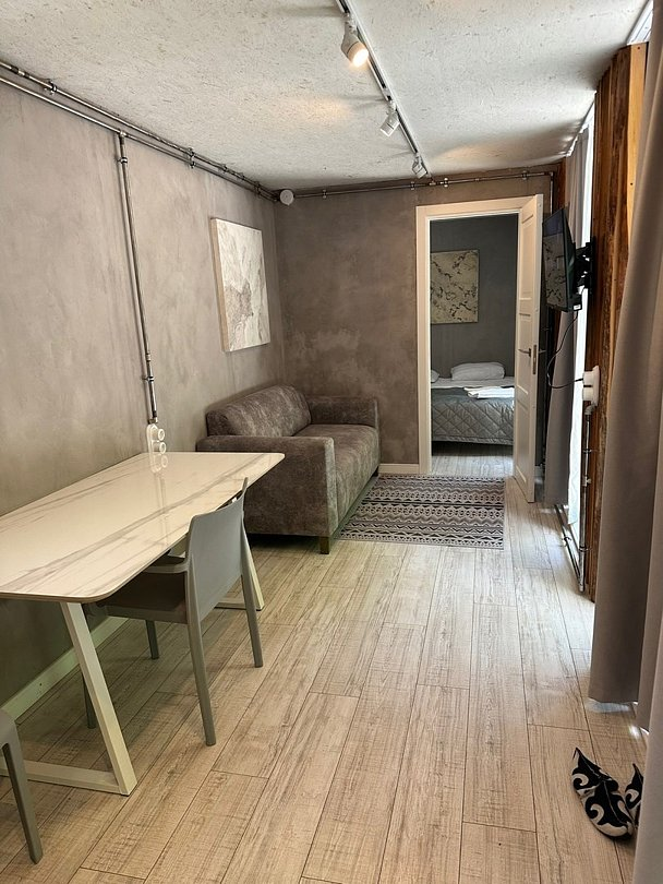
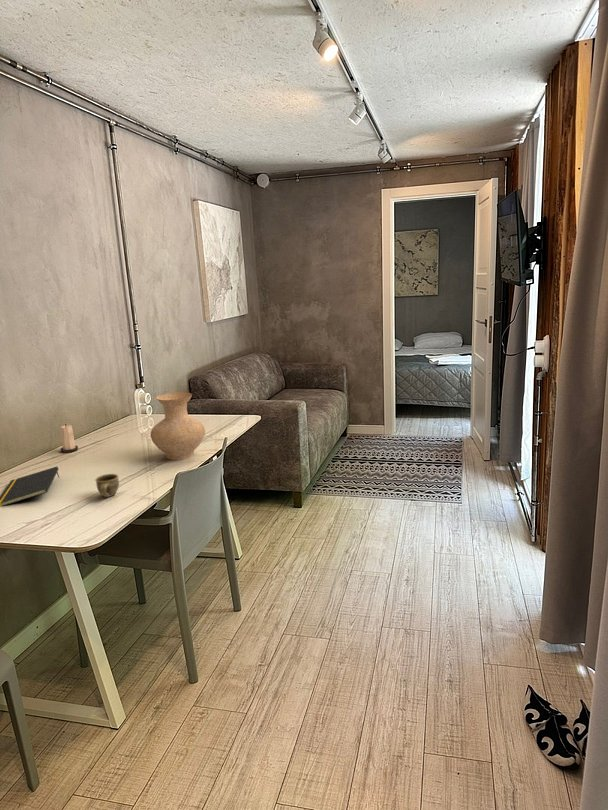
+ cup (106, 487)
+ vase (177, 426)
+ candle (67, 436)
+ notepad (28, 486)
